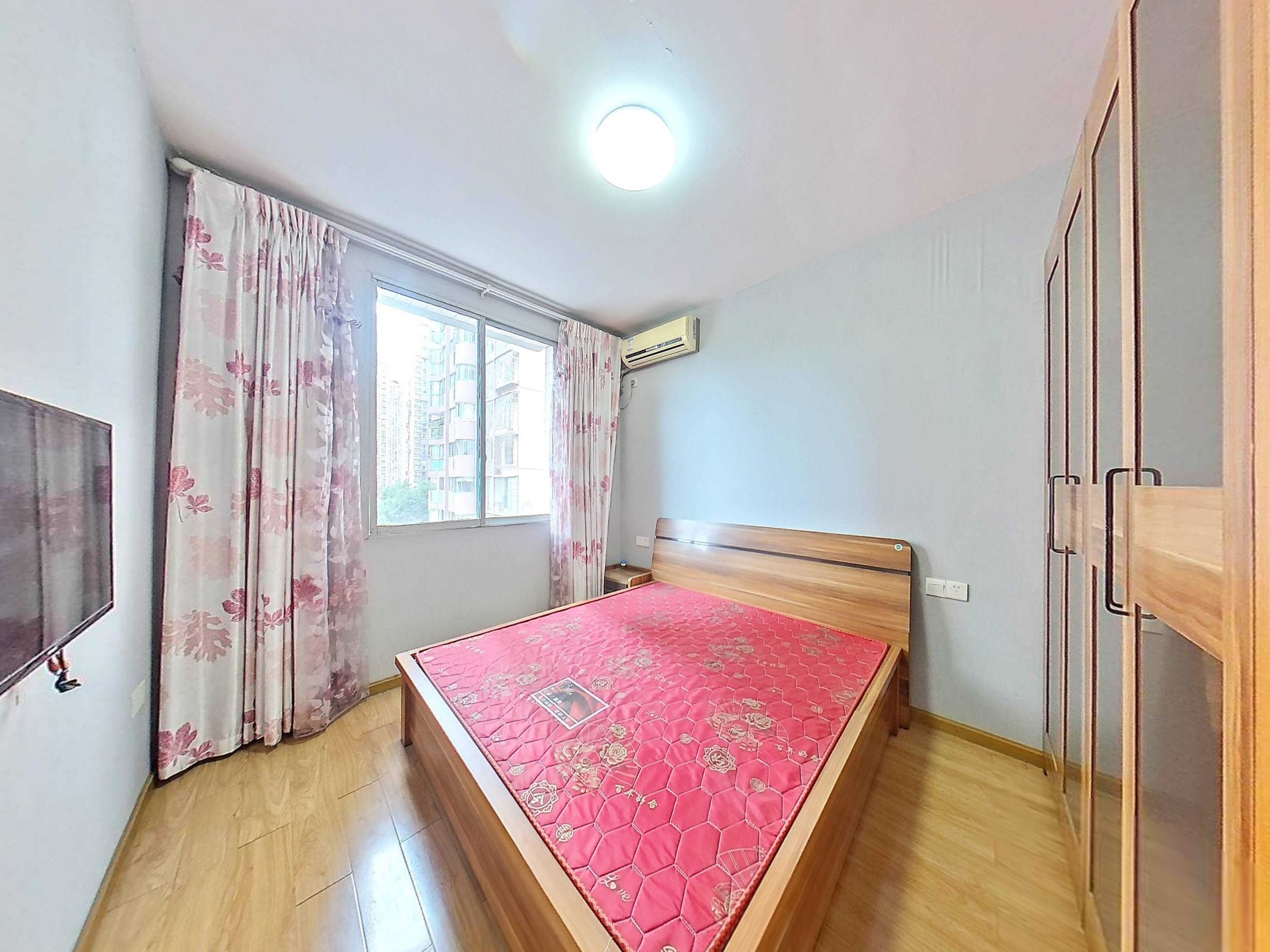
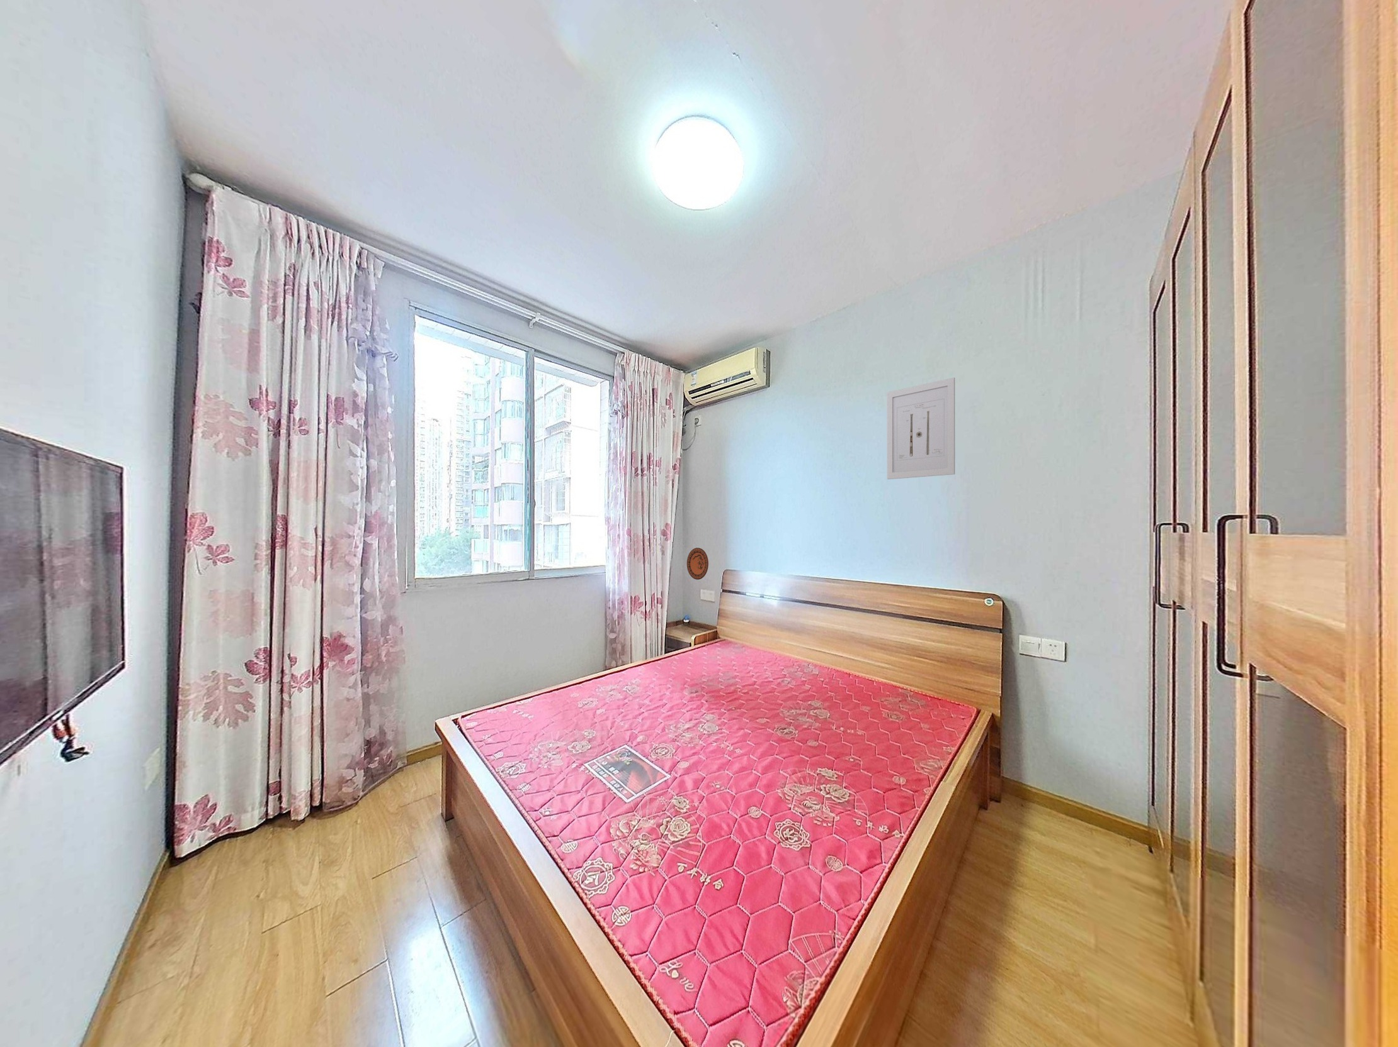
+ decorative plate (698, 563)
+ wall art (919, 431)
